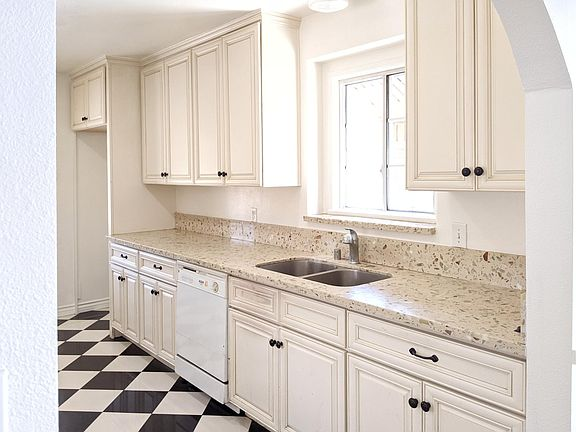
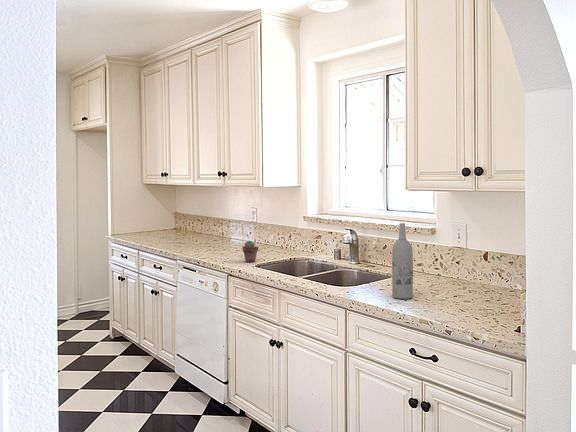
+ potted succulent (250, 250)
+ wine bottle (402, 260)
